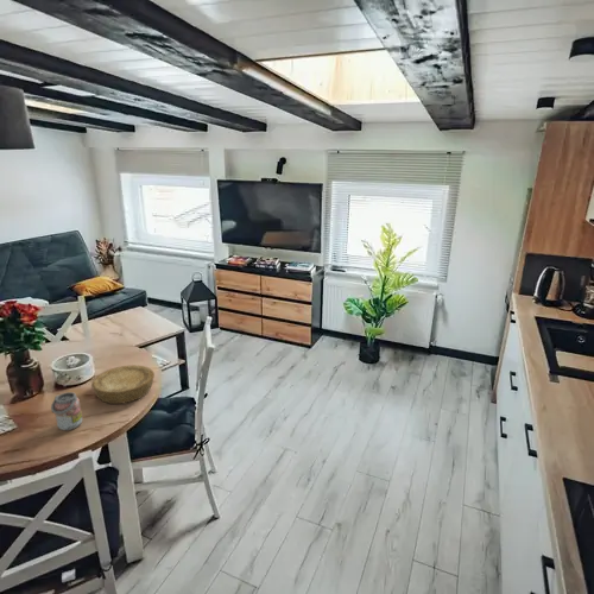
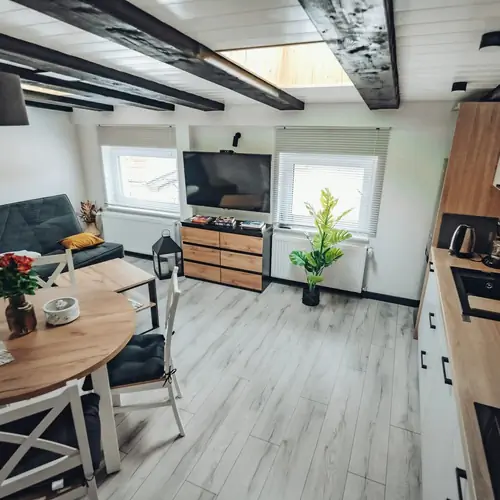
- beverage can (67, 411)
- bowl (124, 384)
